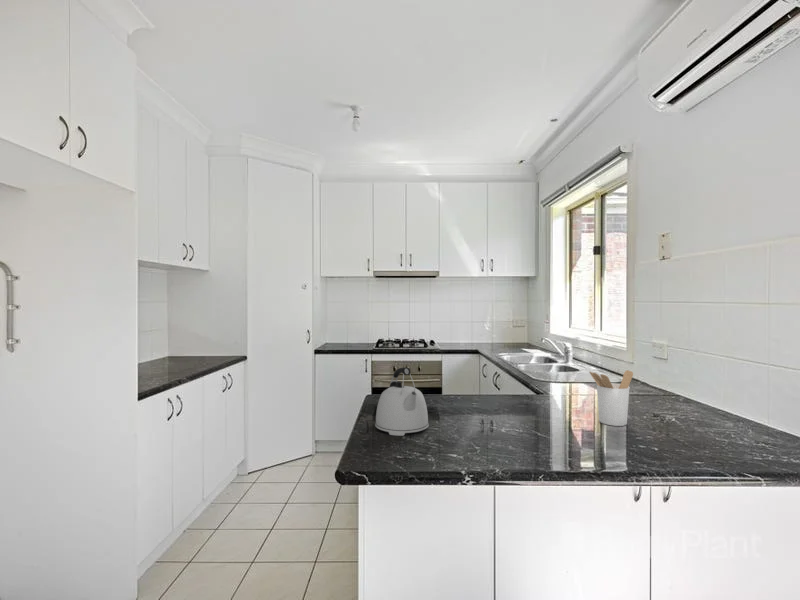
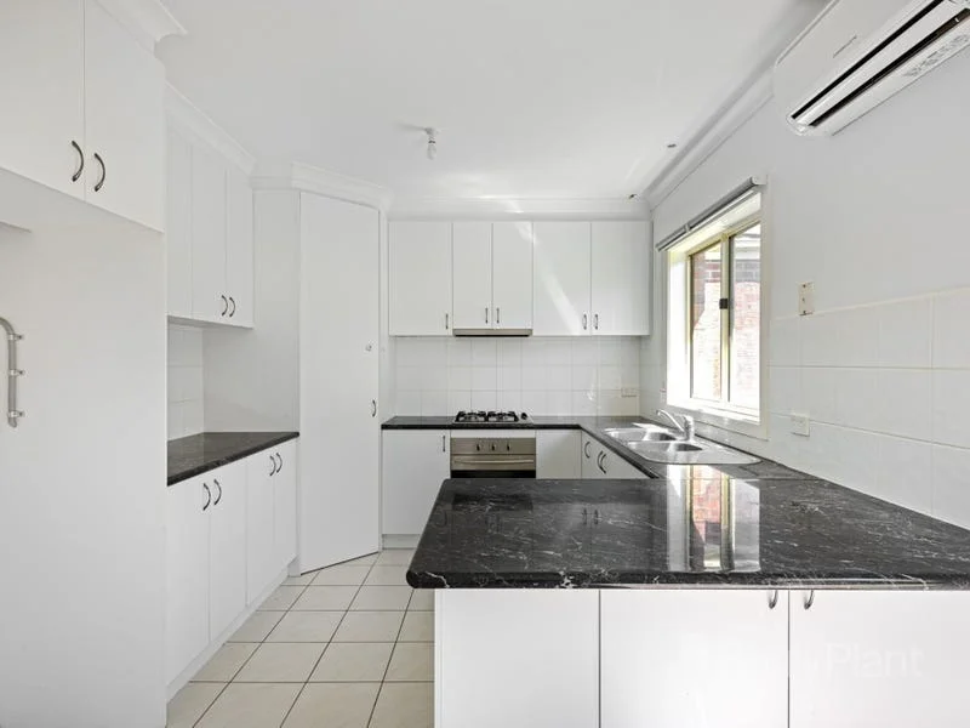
- utensil holder (608, 396)
- kettle (402, 396)
